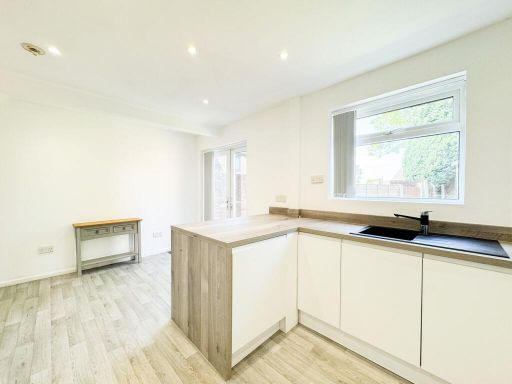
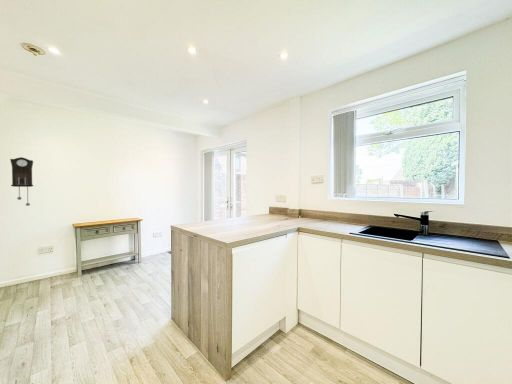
+ pendulum clock (22, 182)
